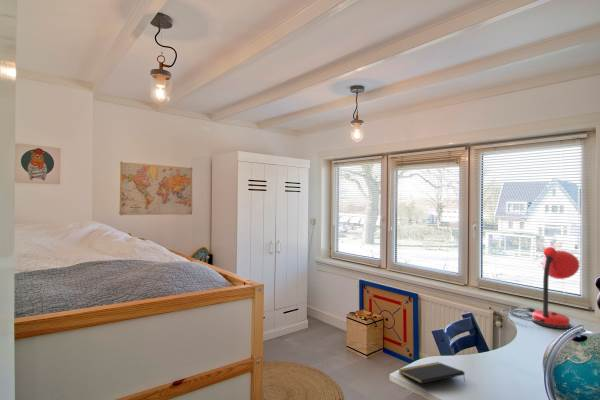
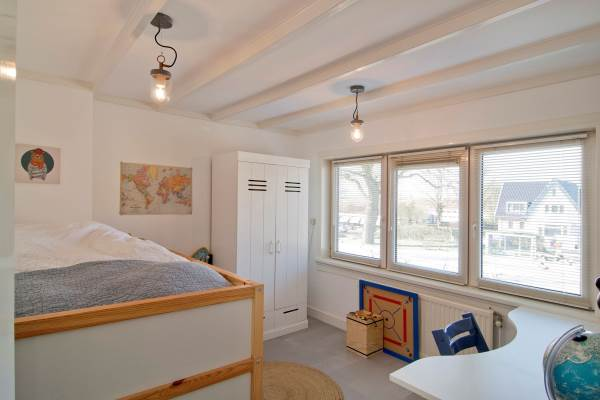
- notepad (430, 372)
- desk lamp (543, 281)
